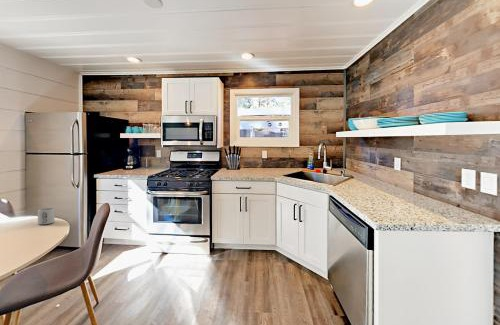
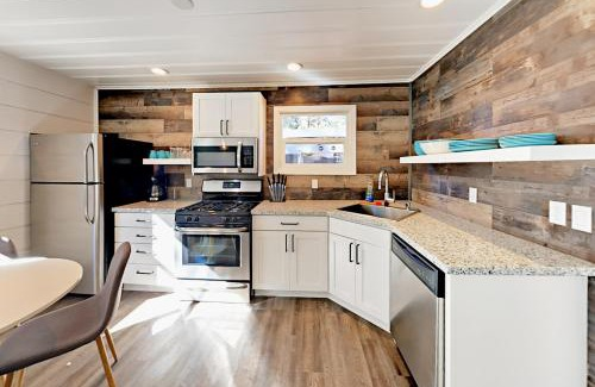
- mug (46, 215)
